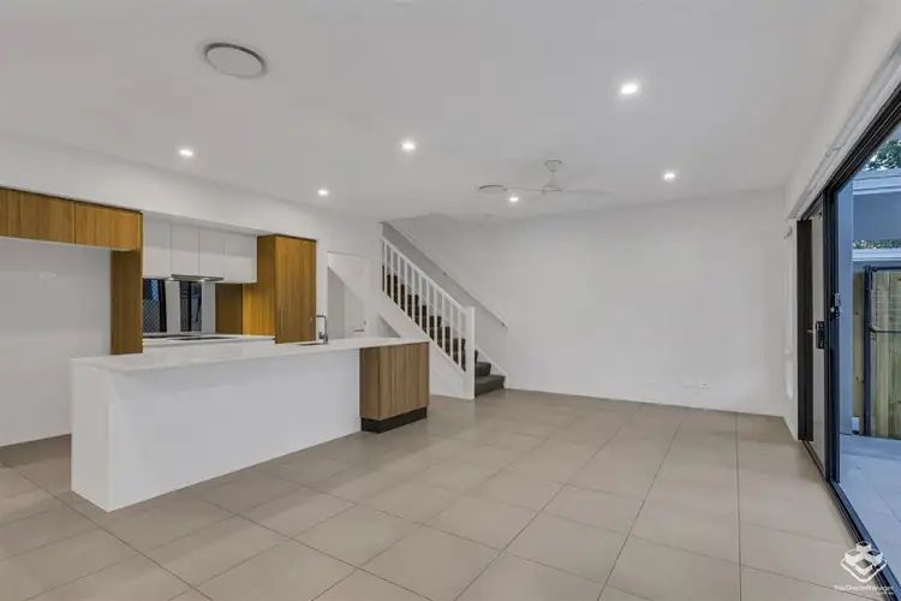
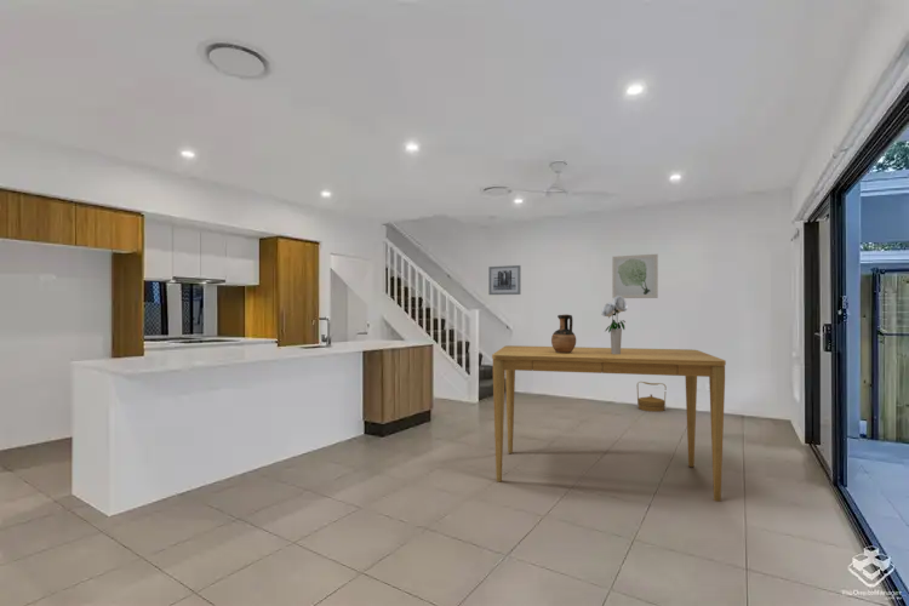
+ wall art (634, 276)
+ basket (651, 395)
+ wall art (504, 280)
+ dining table (599, 372)
+ ceramic jug (564, 333)
+ bouquet (613, 324)
